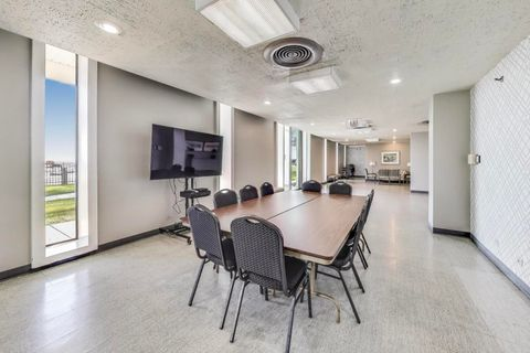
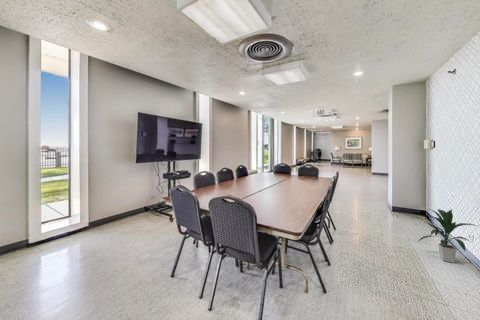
+ indoor plant (443, 233)
